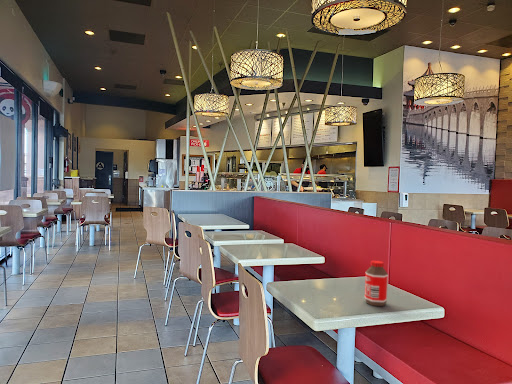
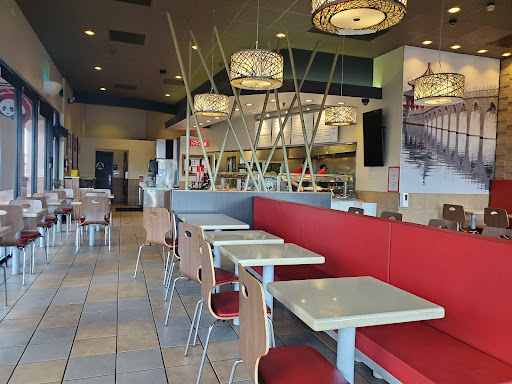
- bottle (376, 282)
